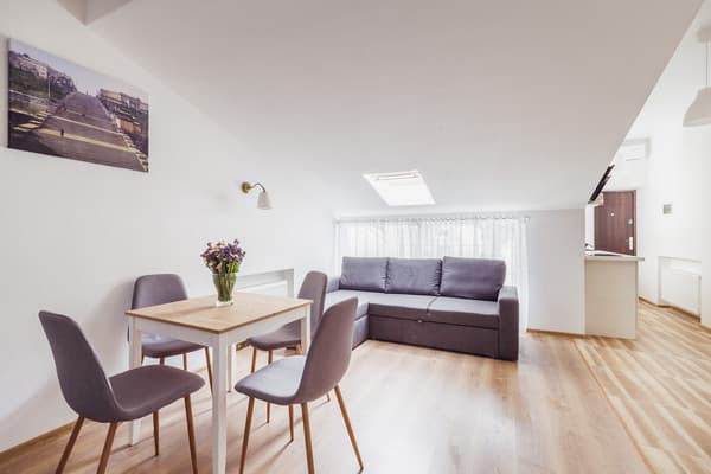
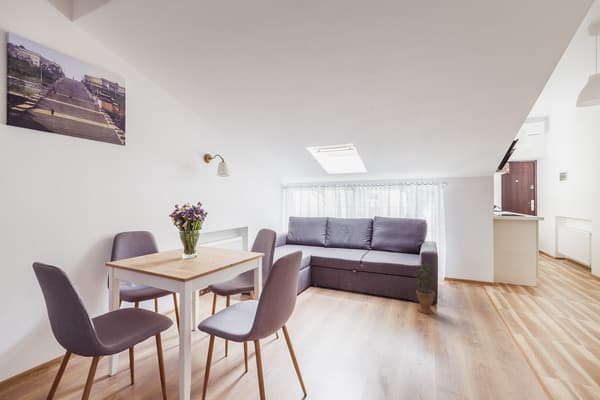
+ potted plant (423, 285)
